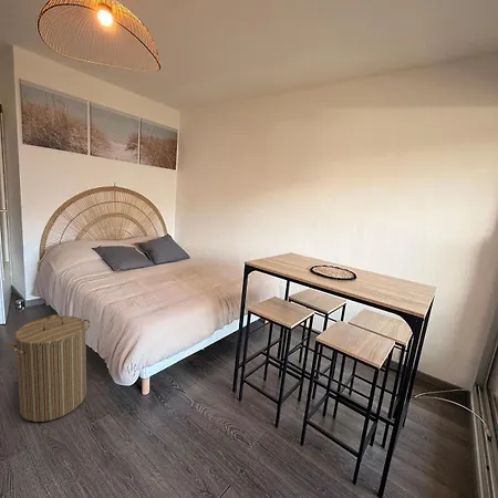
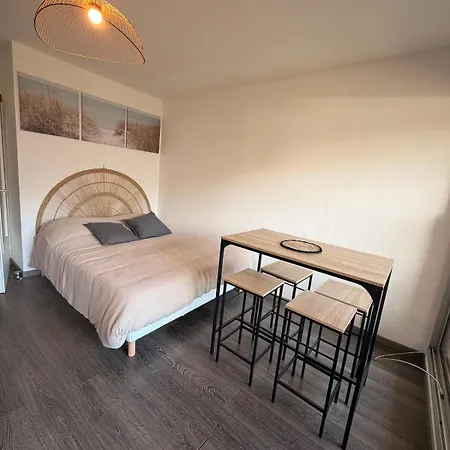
- laundry hamper (53, 360)
